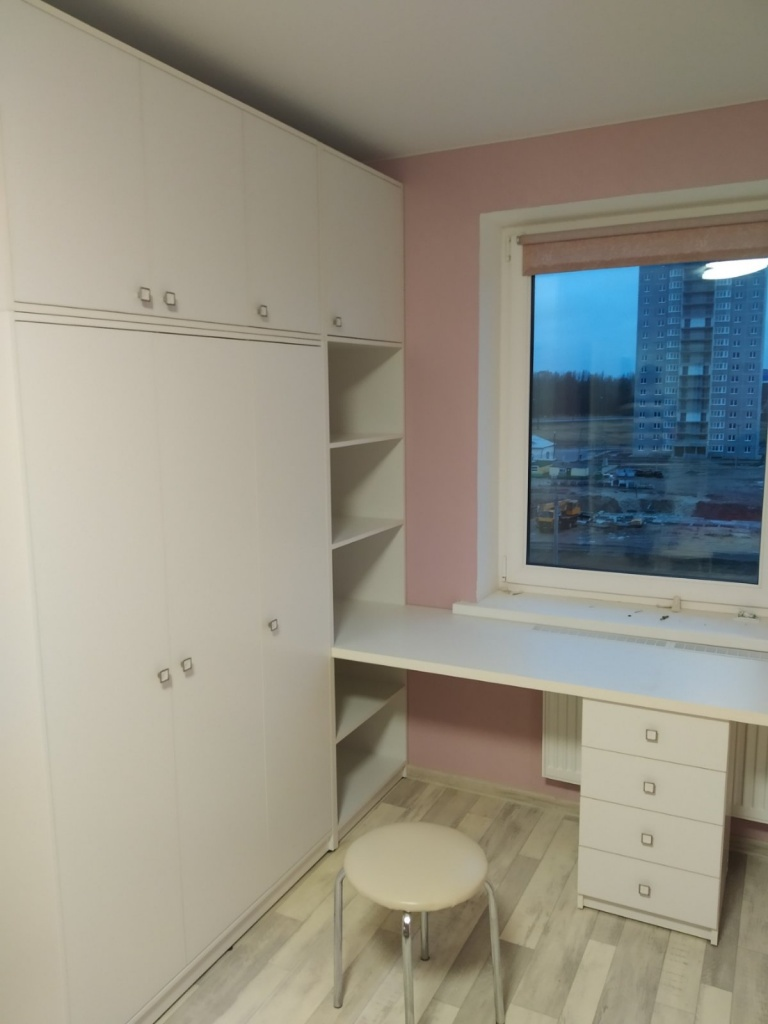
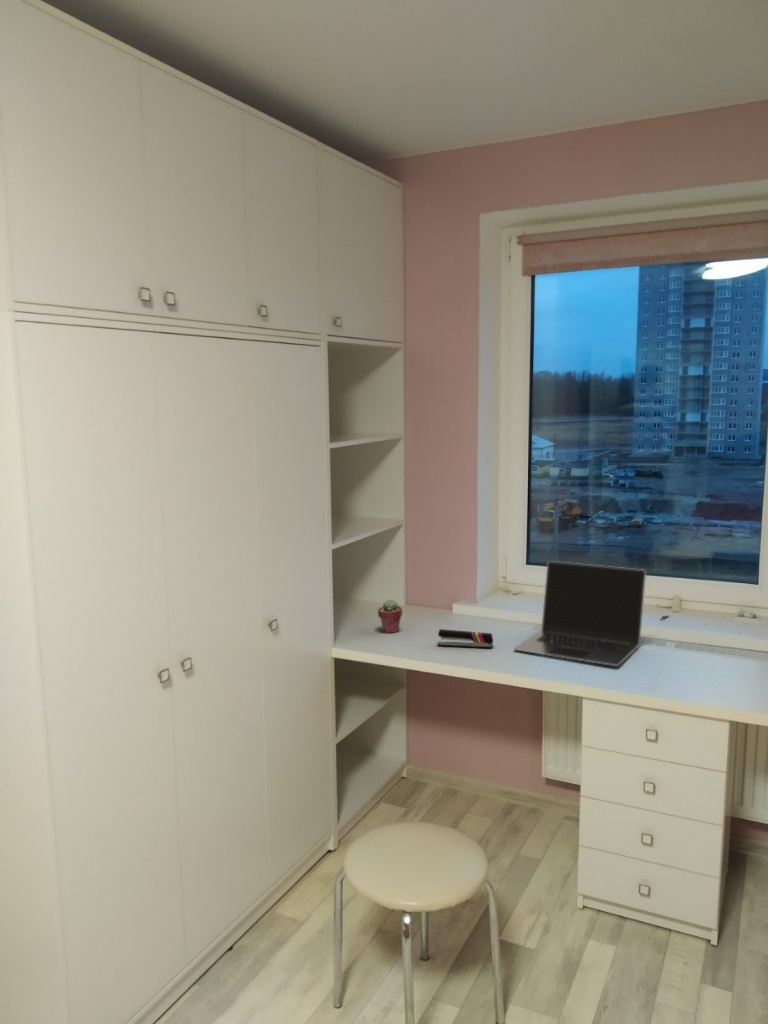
+ stapler (465, 638)
+ potted succulent (390, 615)
+ laptop (580, 609)
